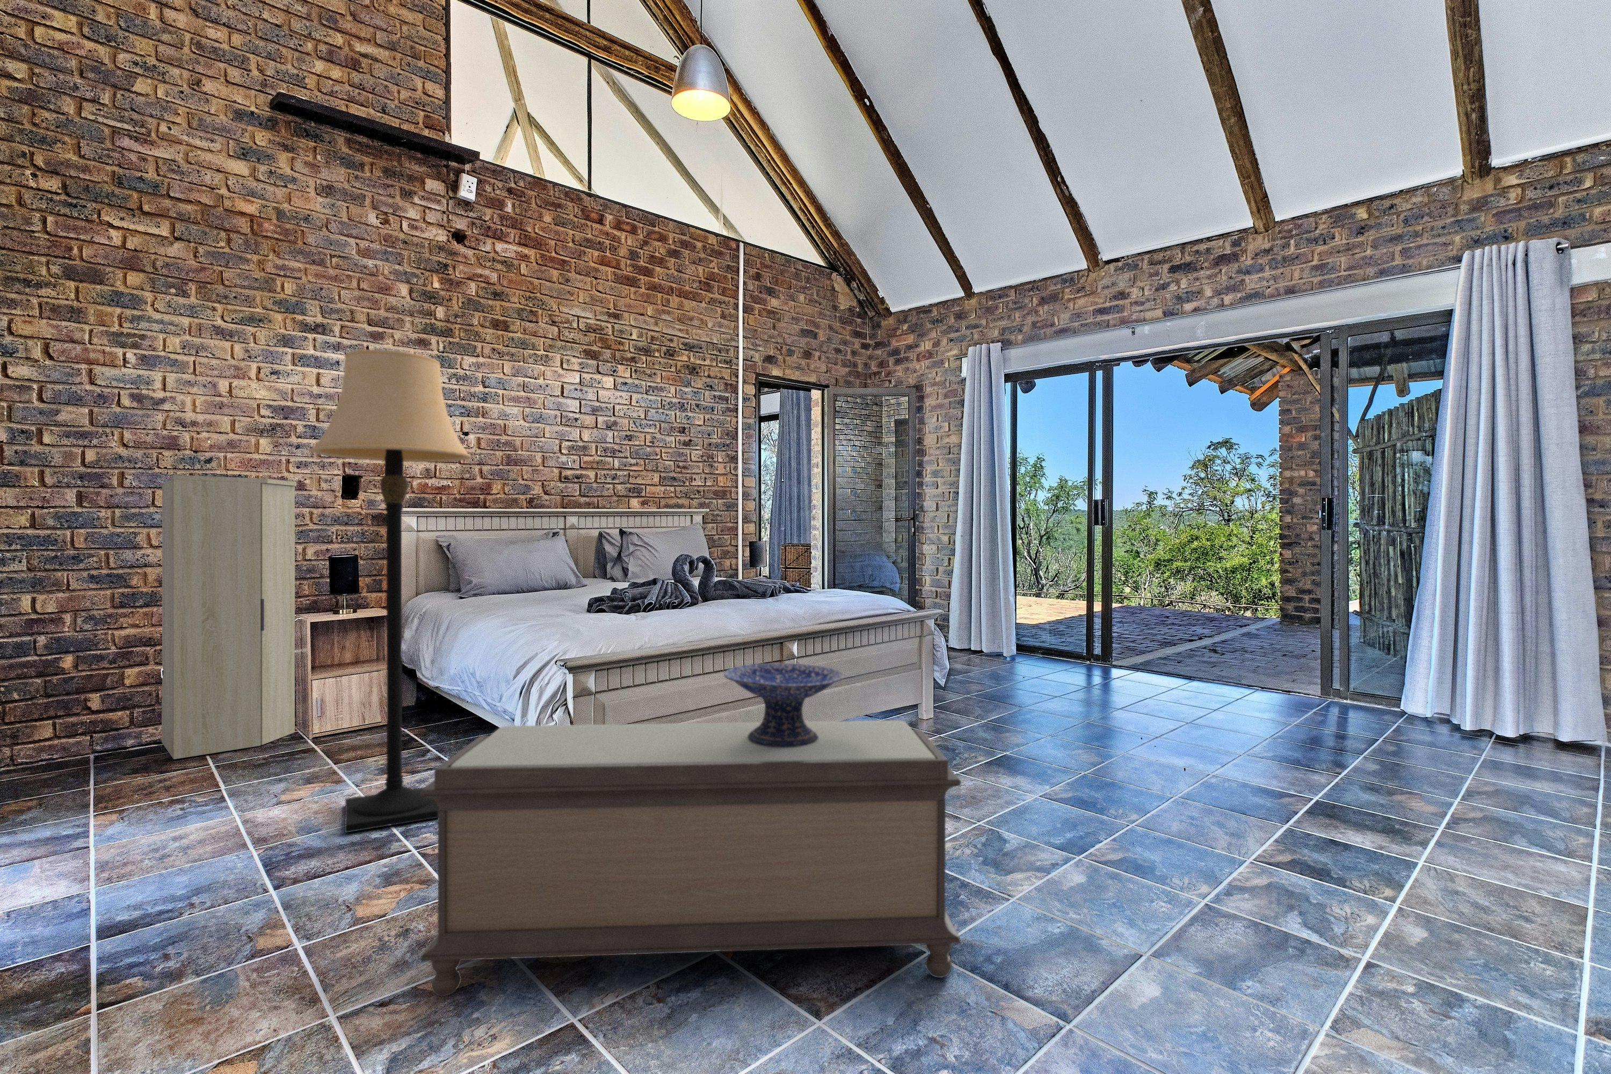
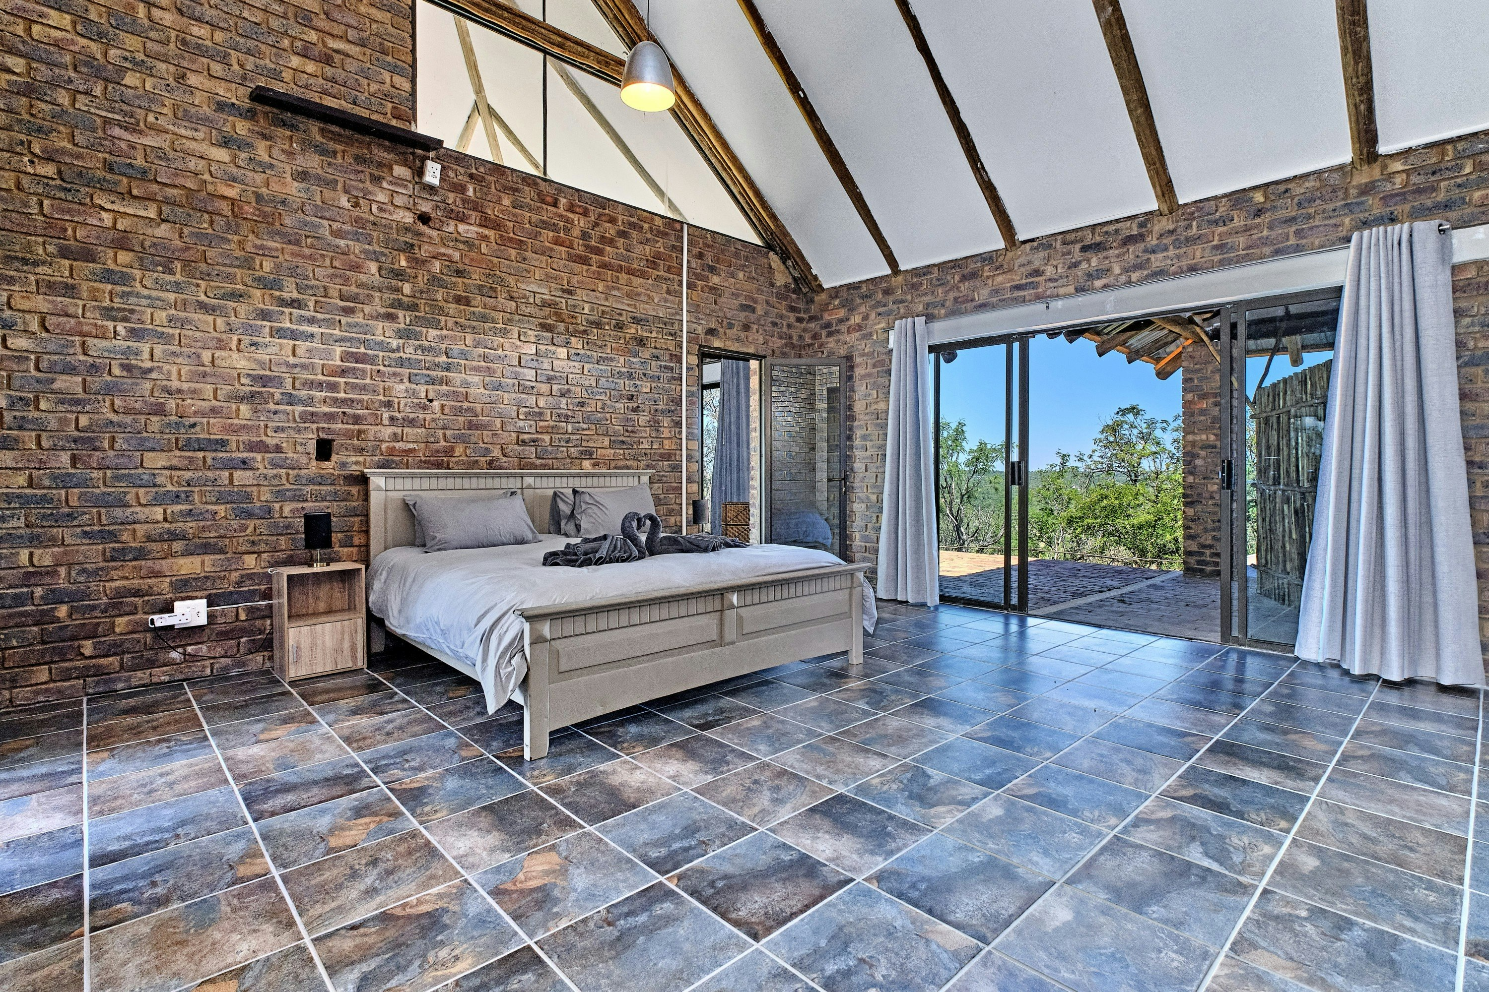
- lamp (393, 585)
- cabinet (233, 610)
- decorative bowl (784, 704)
- bench (702, 841)
